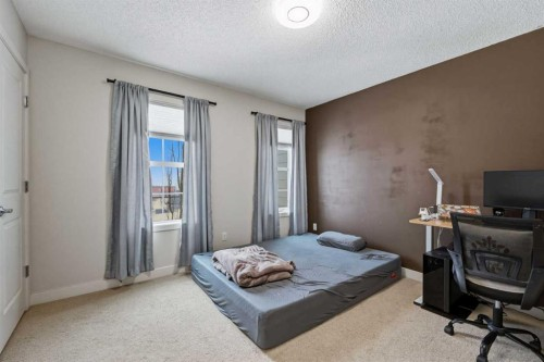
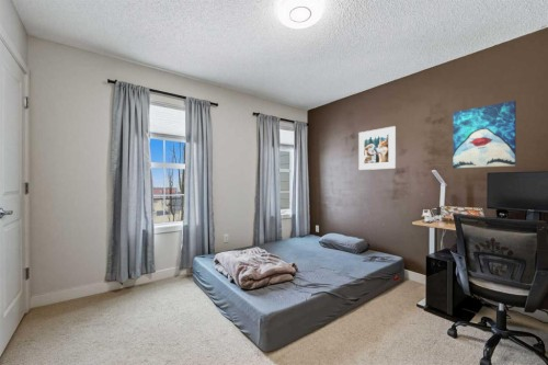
+ wall art (481, 137)
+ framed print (376, 149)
